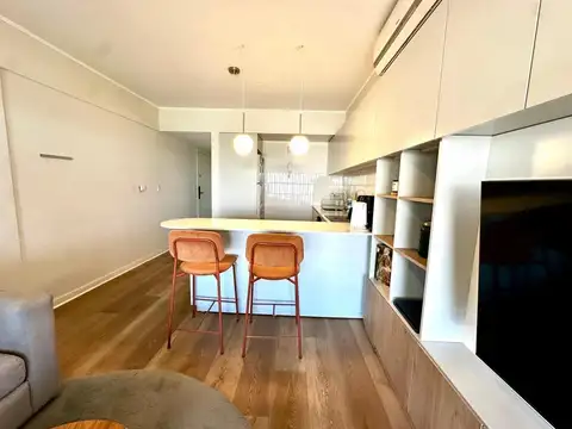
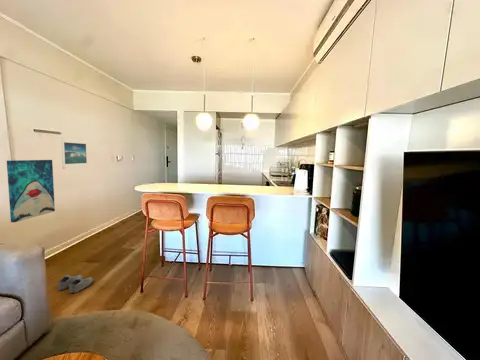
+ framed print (75, 153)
+ shoe (76, 280)
+ wall art (33, 188)
